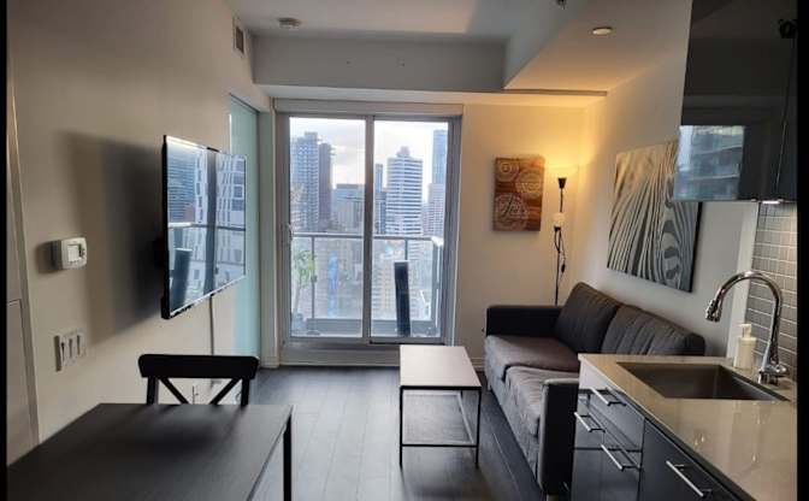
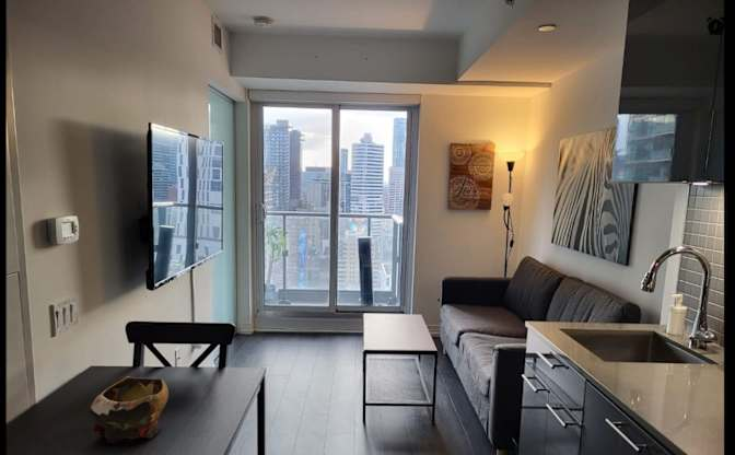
+ decorative bowl (131, 408)
